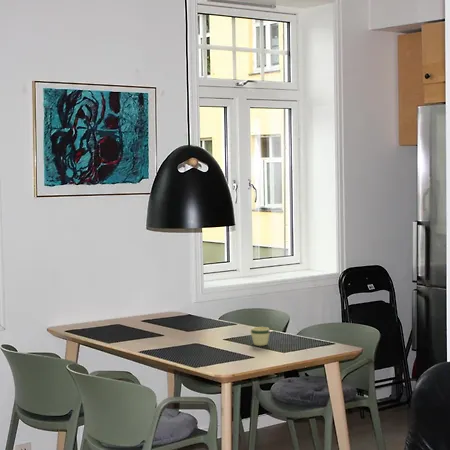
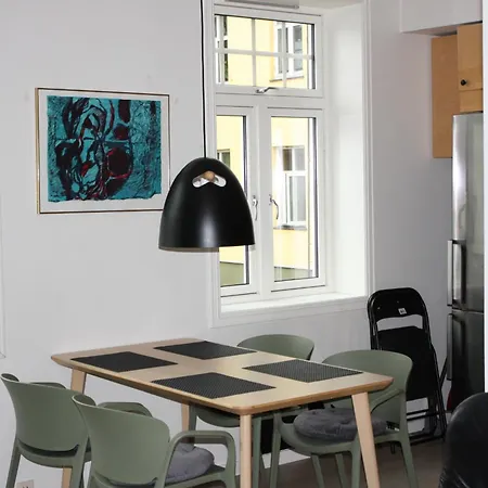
- mug (258, 335)
